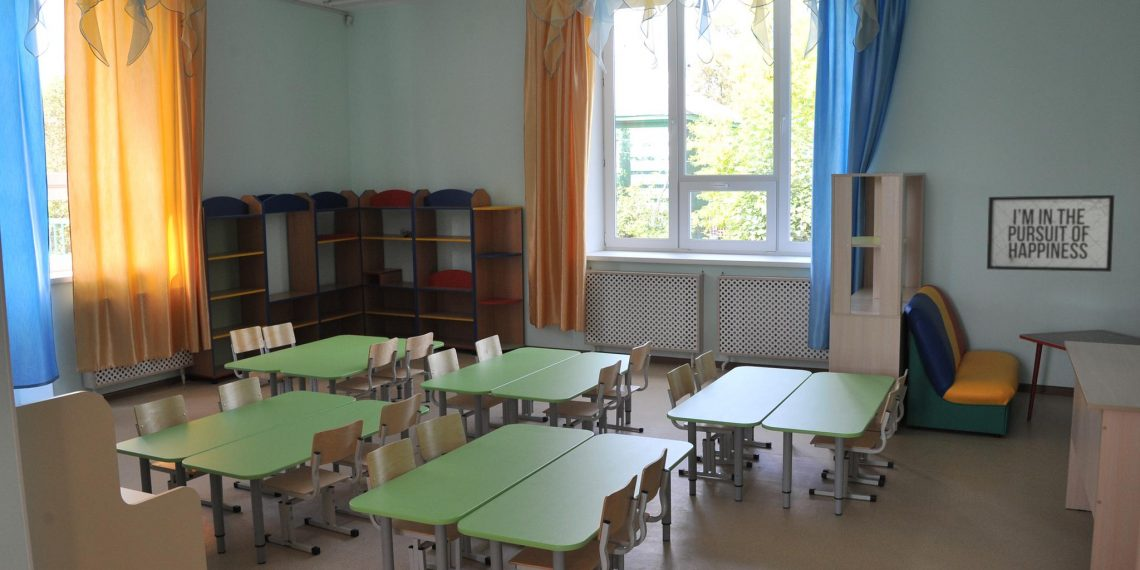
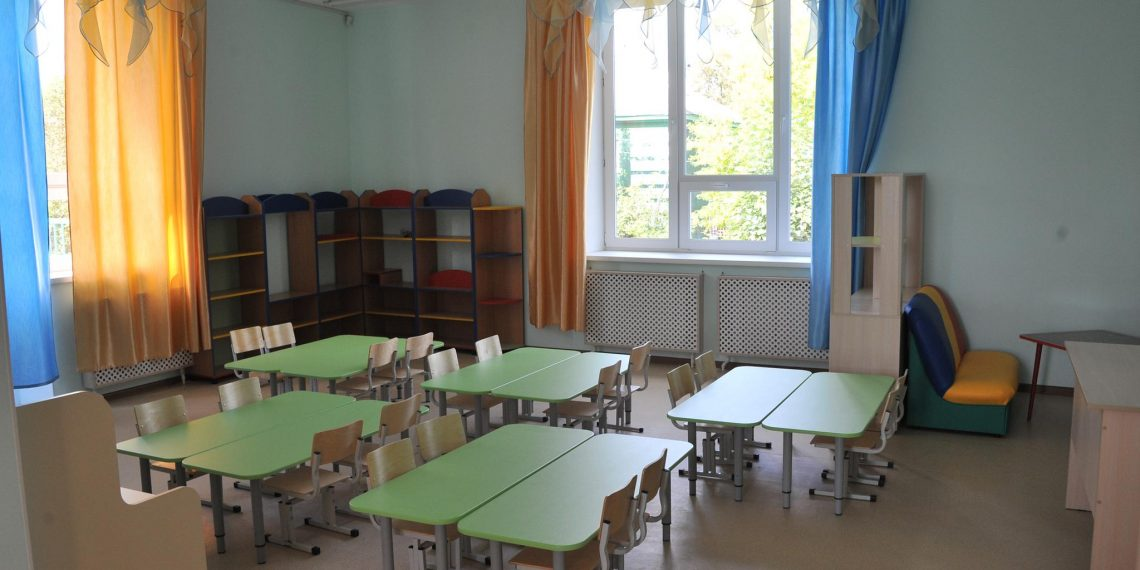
- mirror (1048, 233)
